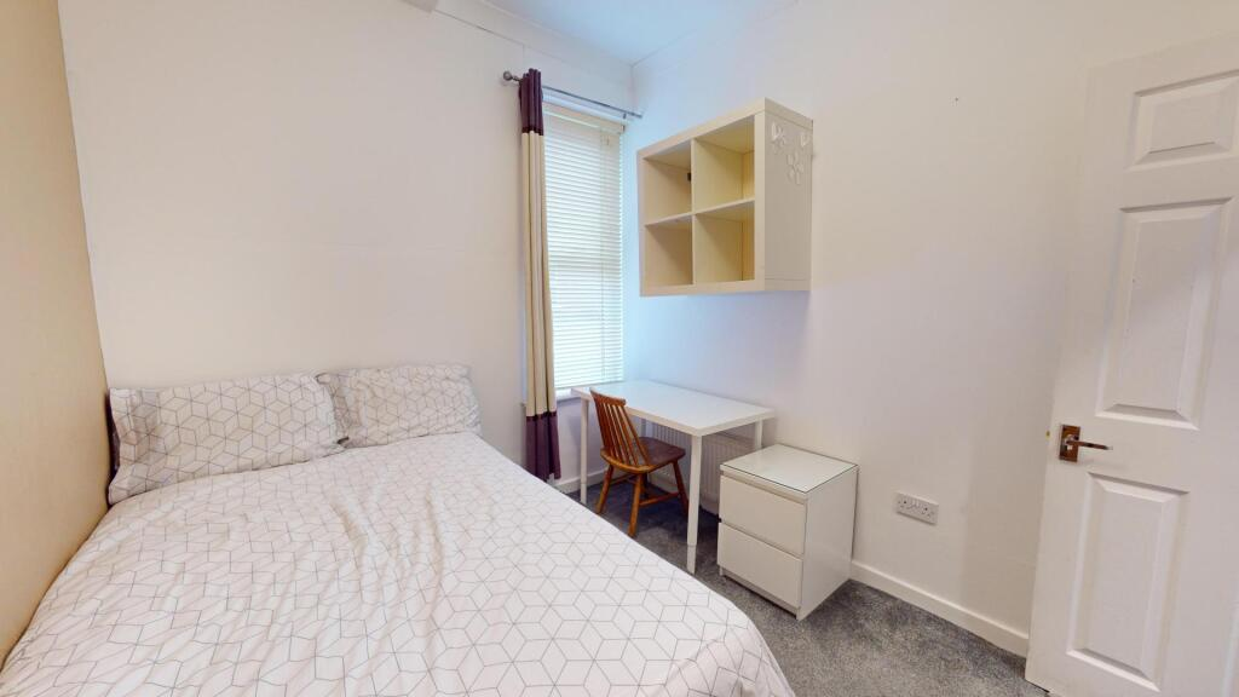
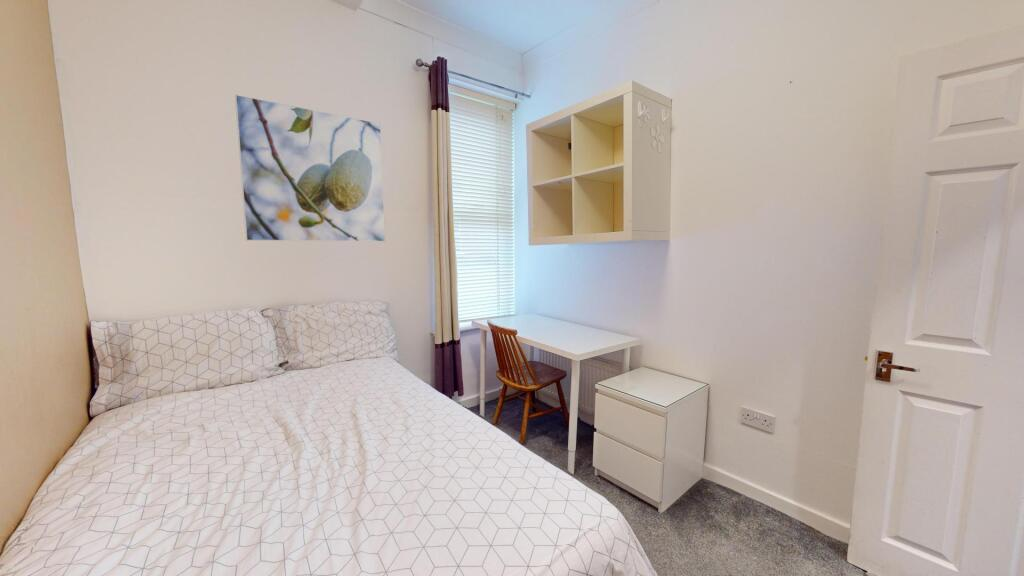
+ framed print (318, 177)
